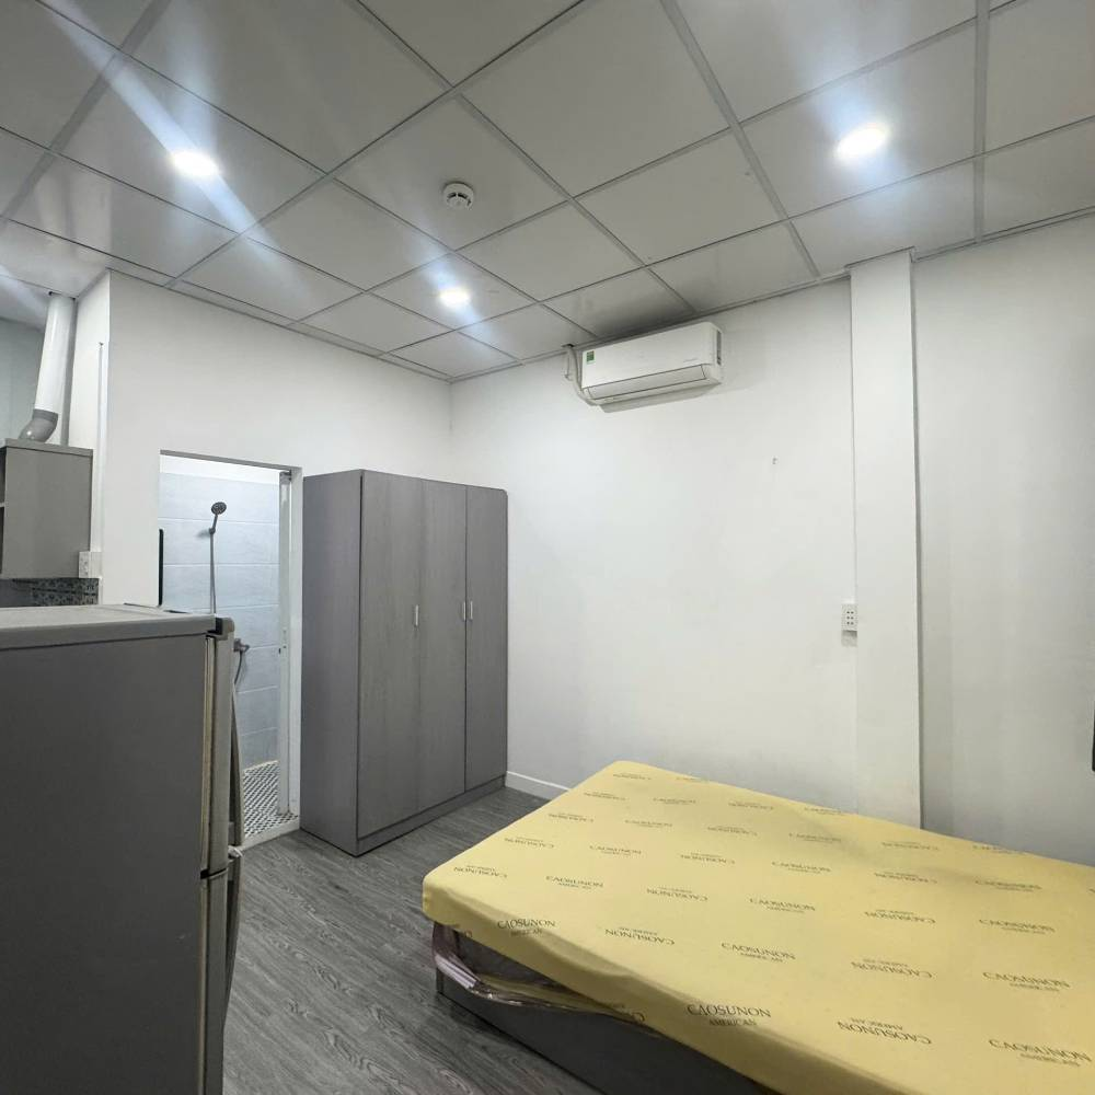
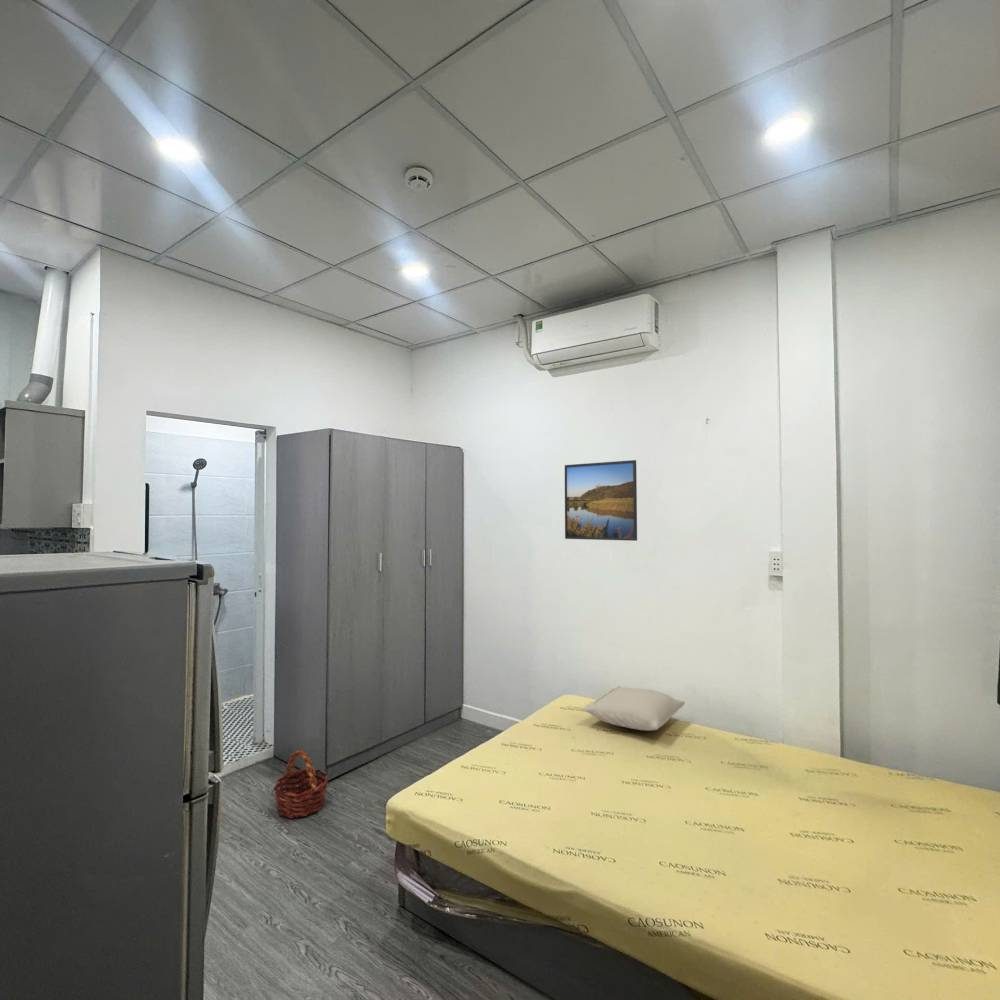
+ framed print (599, 501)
+ pillow (633, 707)
+ basket (301, 778)
